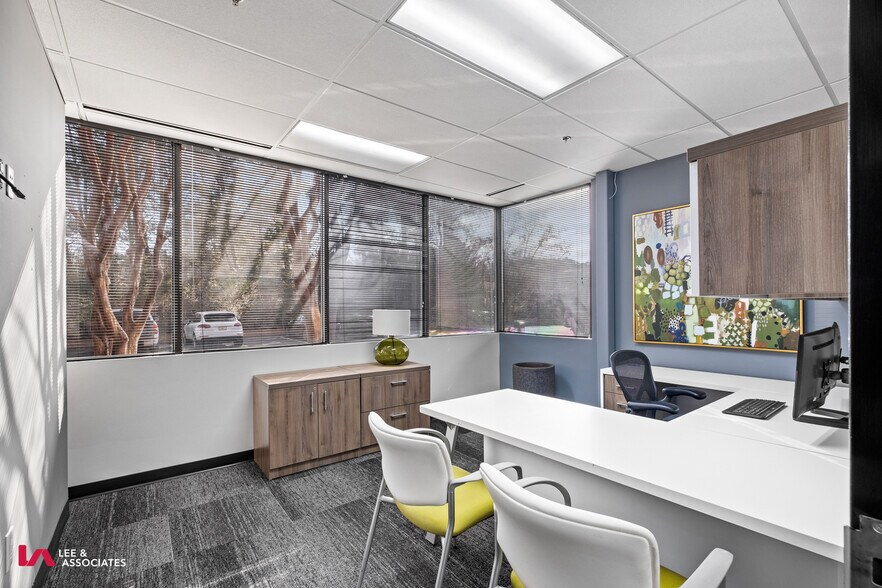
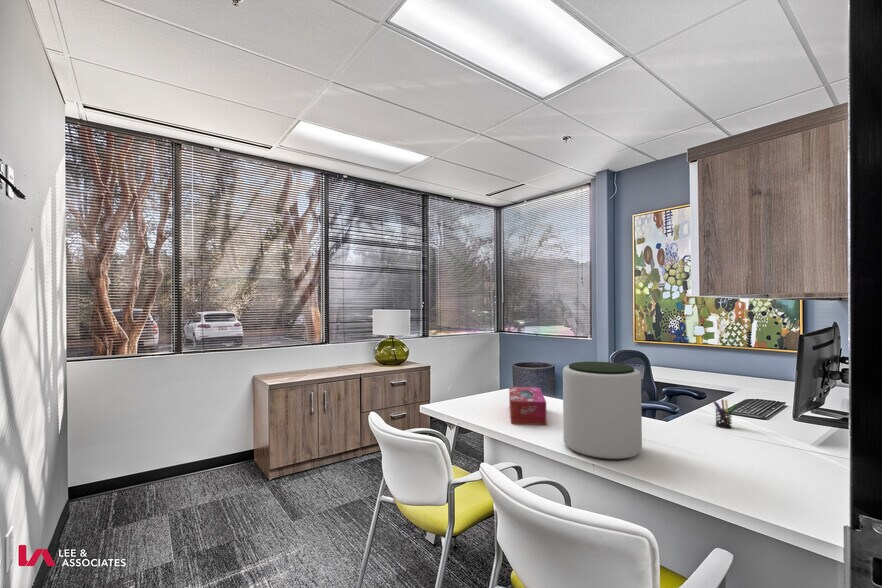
+ tissue box (526, 404)
+ plant pot (601, 407)
+ pen holder (725, 412)
